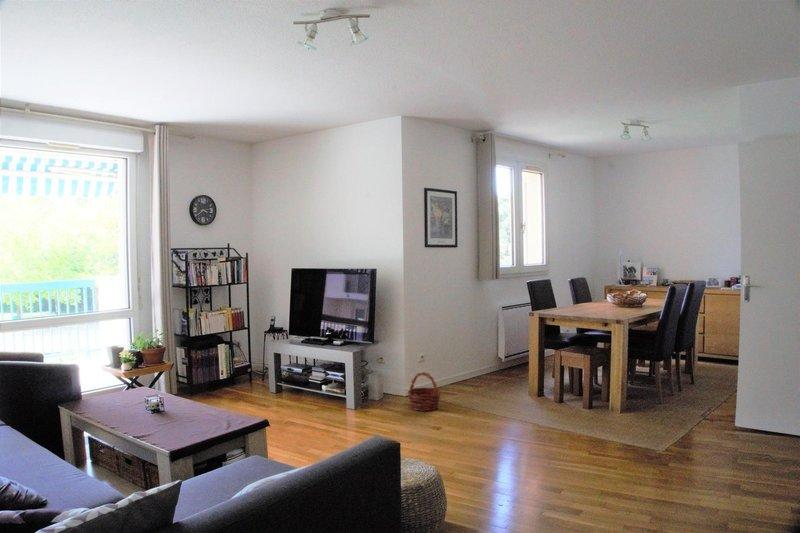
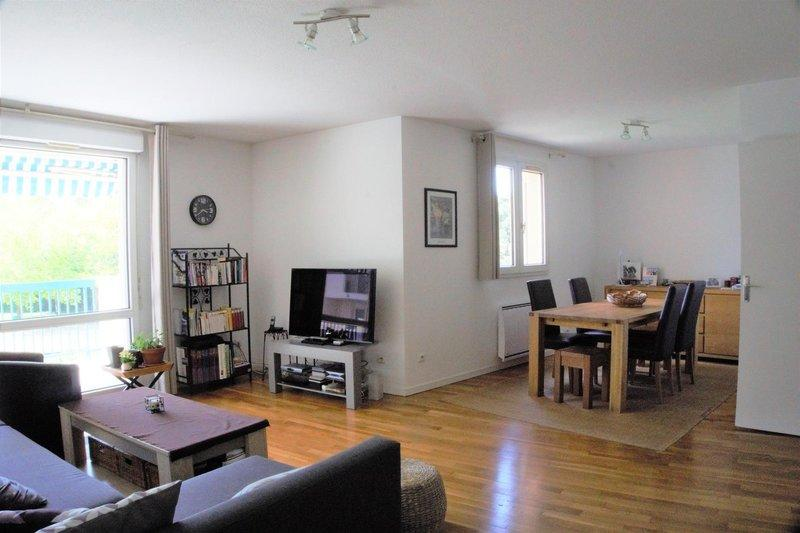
- basket (423, 389)
